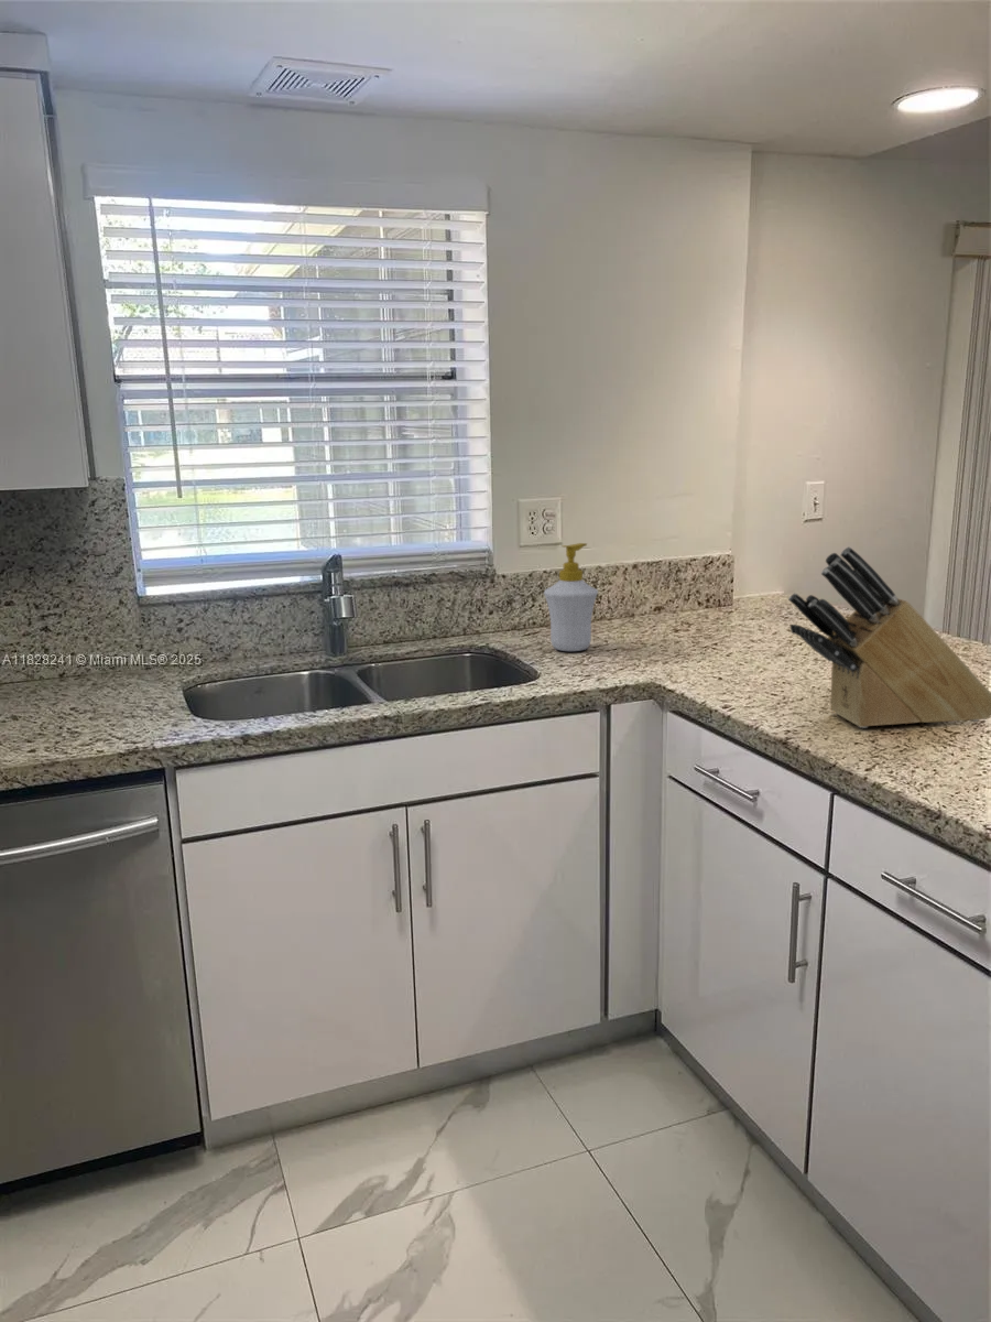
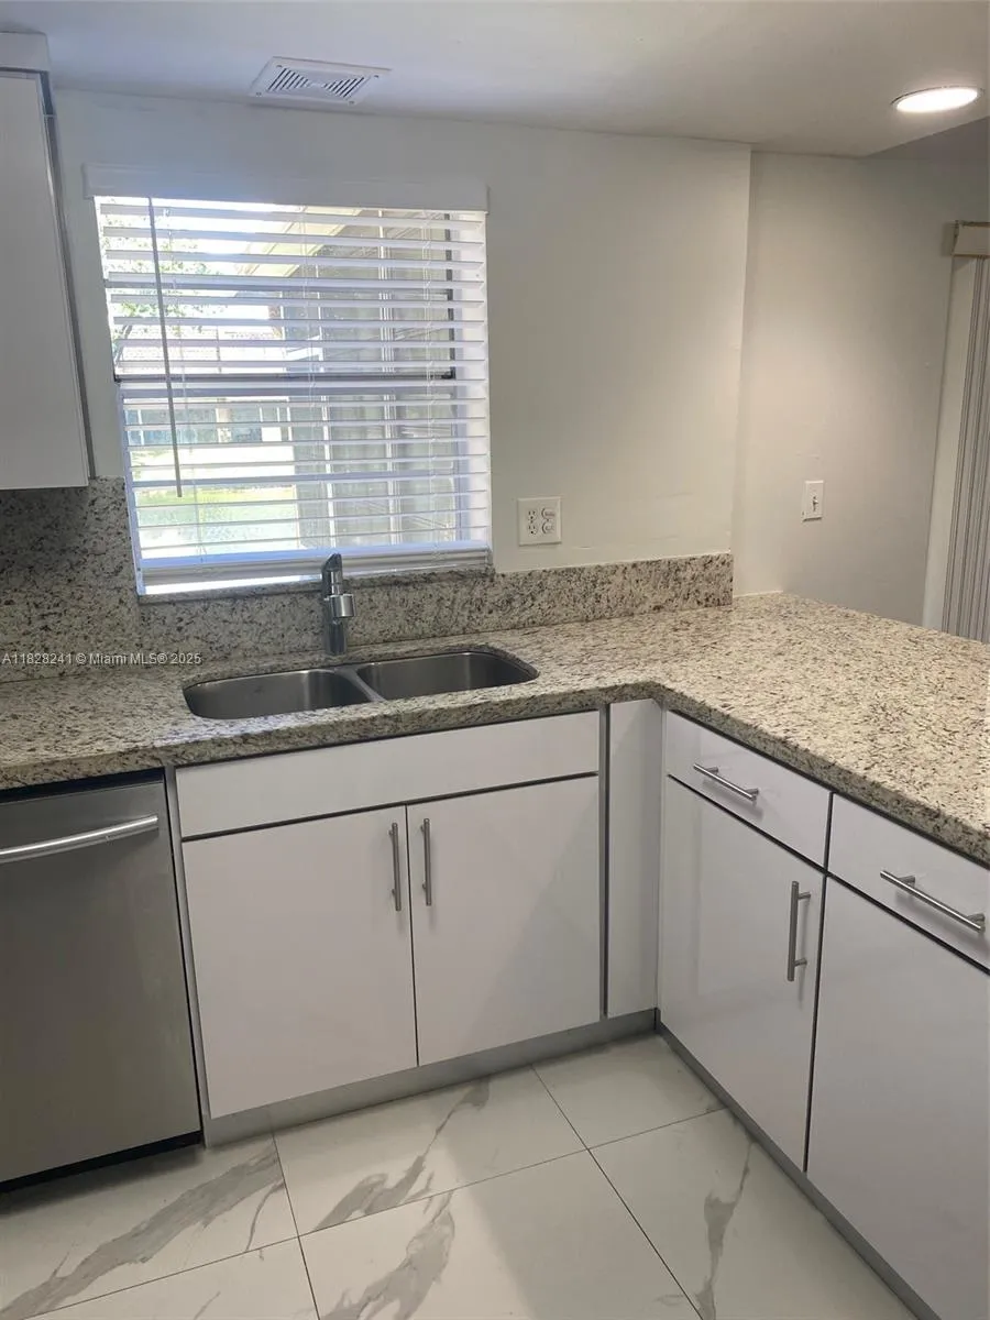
- knife block (893, 632)
- soap bottle (570, 596)
